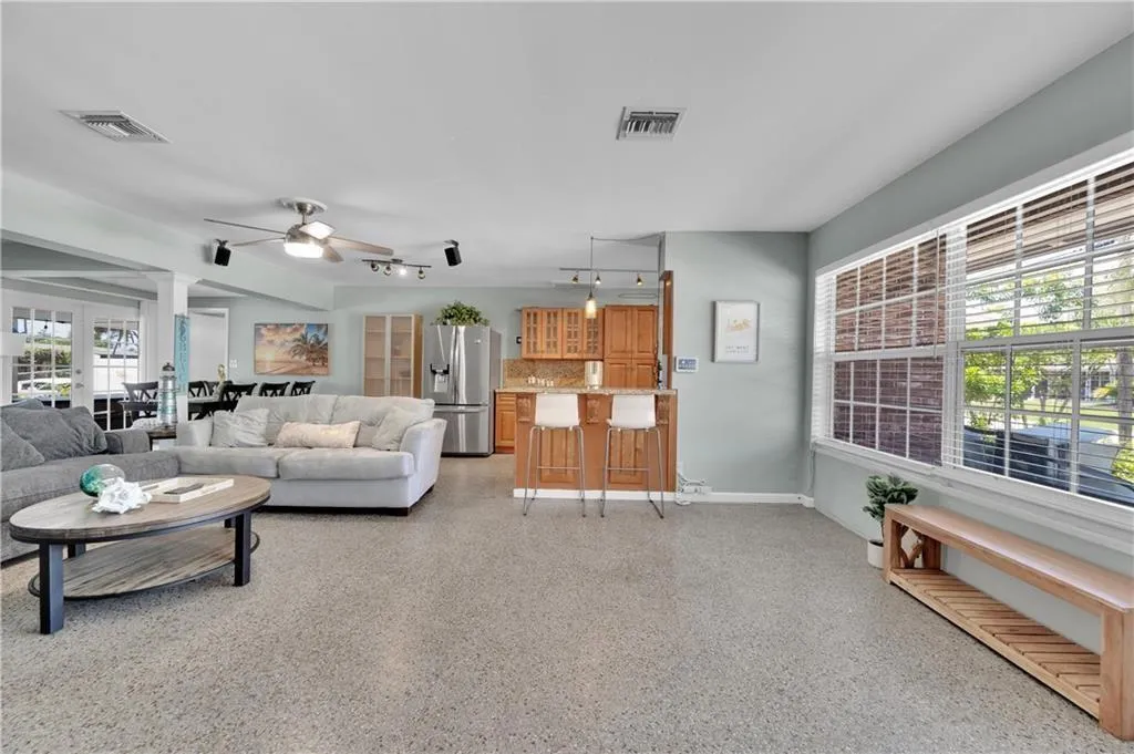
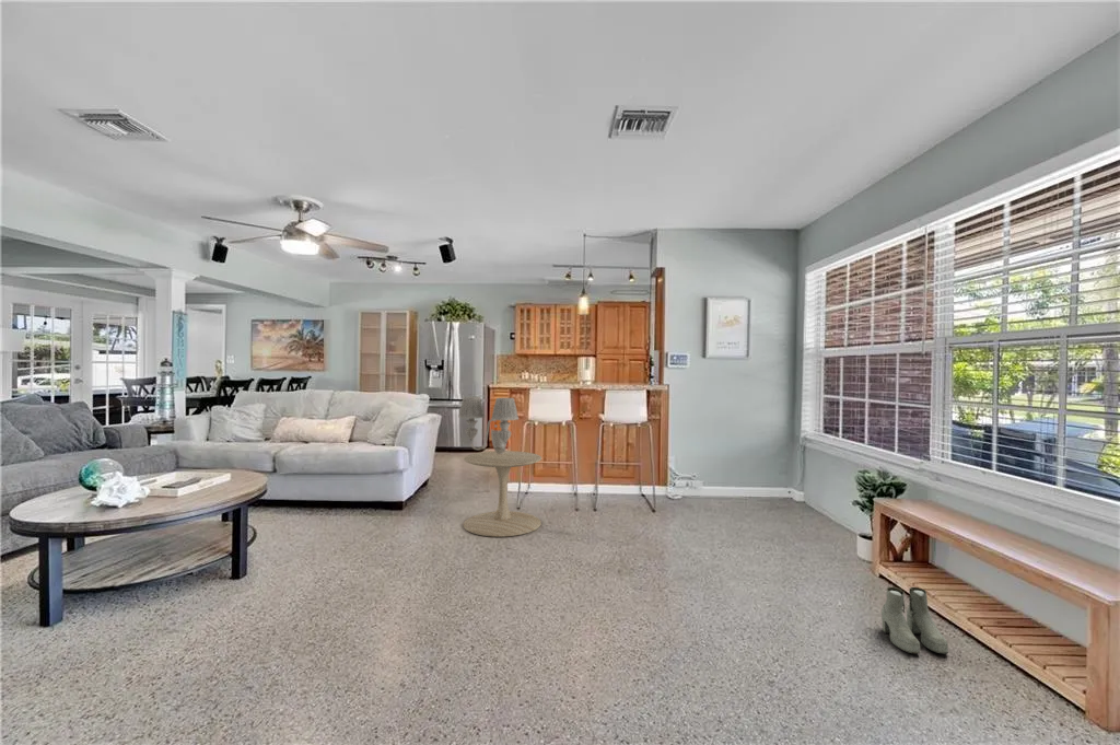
+ boots (912, 617)
+ side table (502, 490)
+ wall sconce (491, 429)
